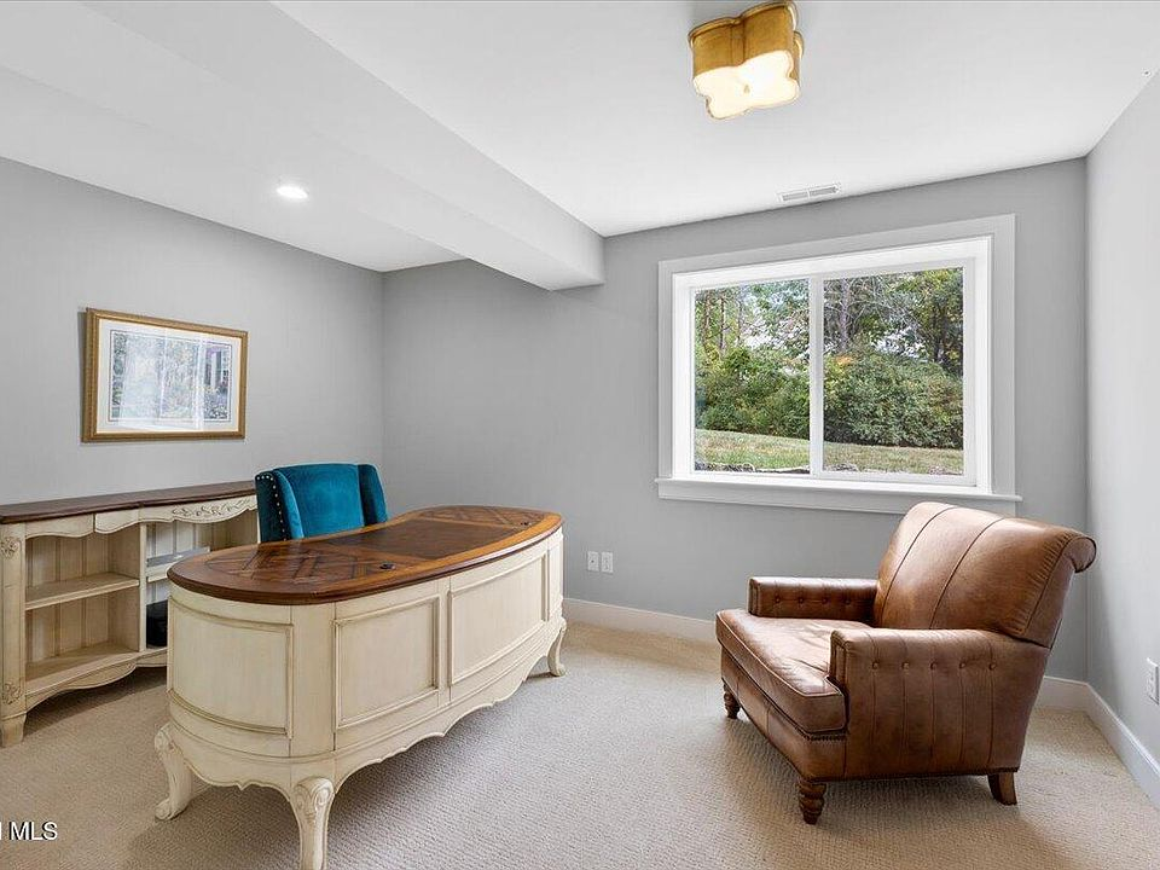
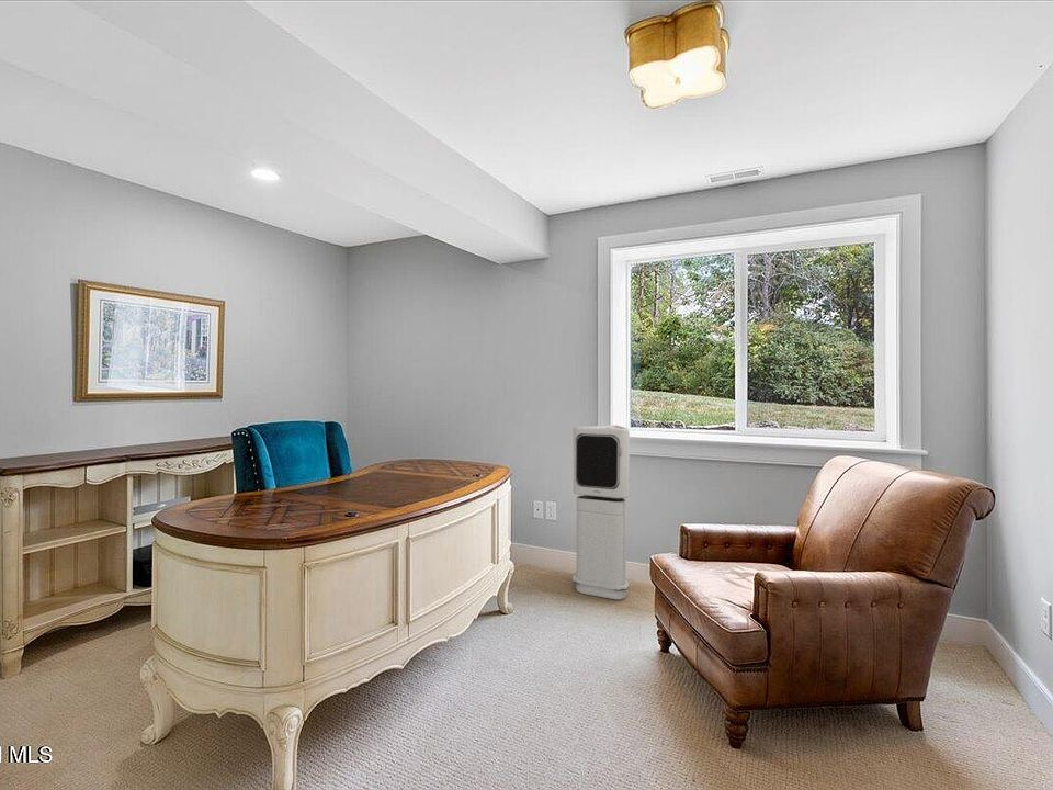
+ air purifier (607, 507)
